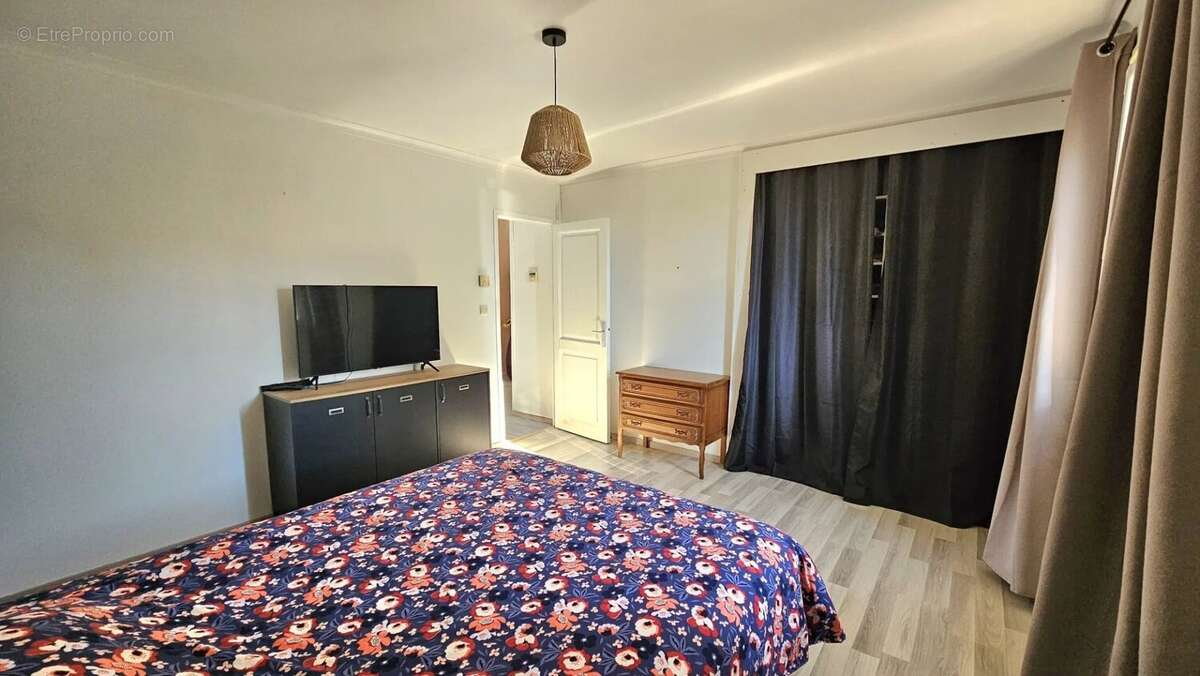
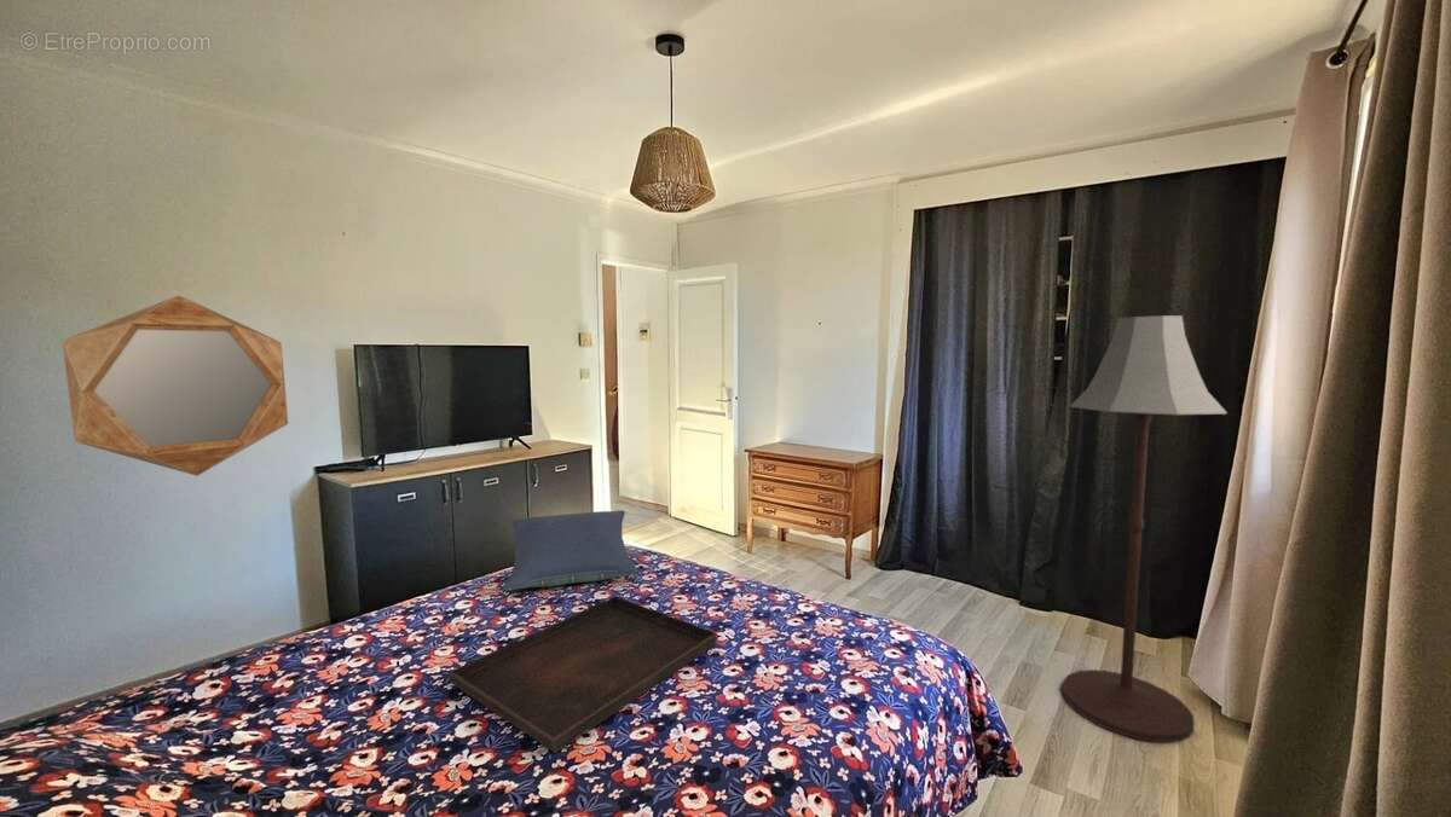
+ serving tray (591, 657)
+ home mirror (190, 387)
+ floor lamp (1137, 517)
+ pillow (570, 545)
